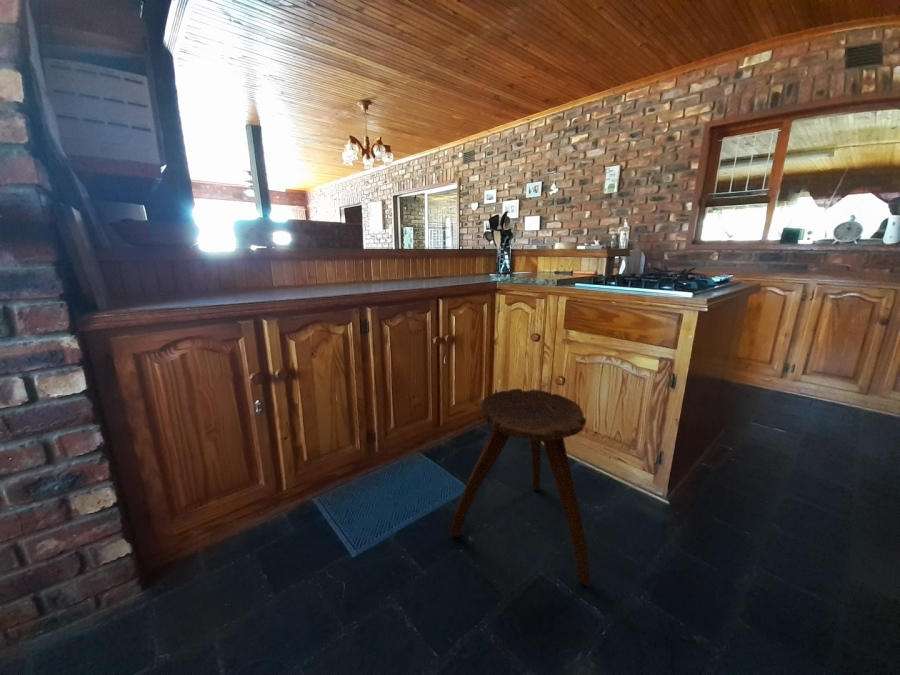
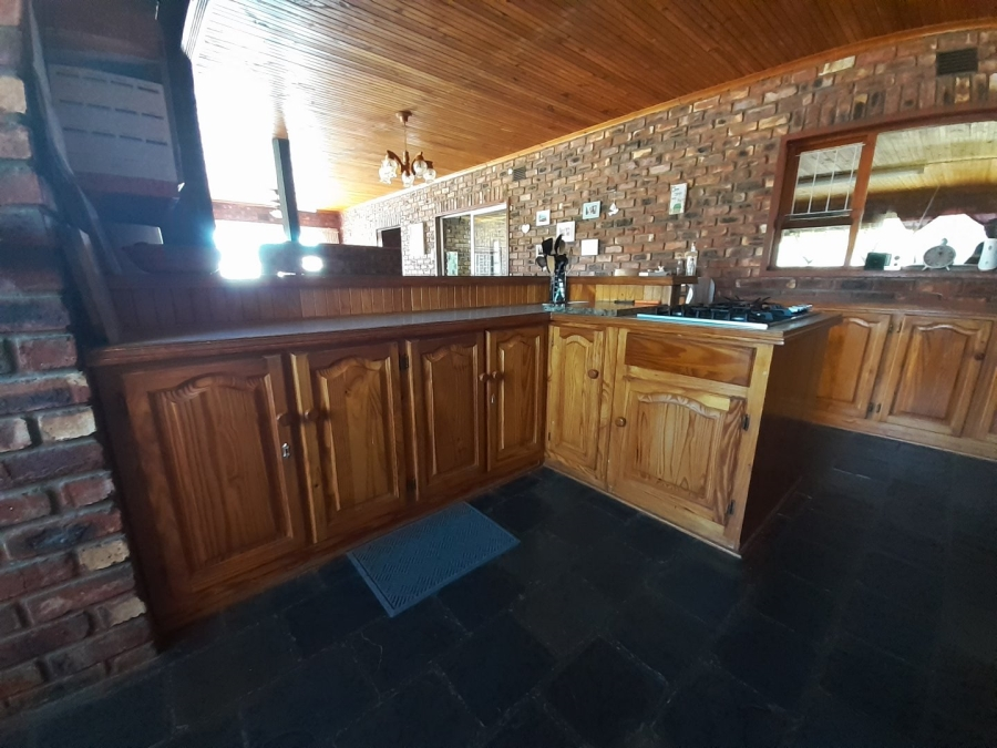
- stool (496, 459)
